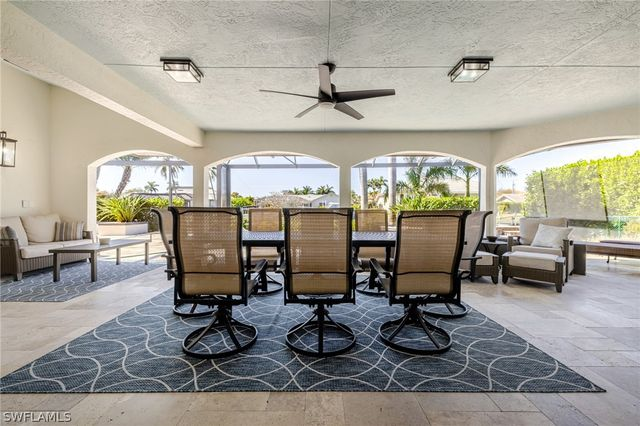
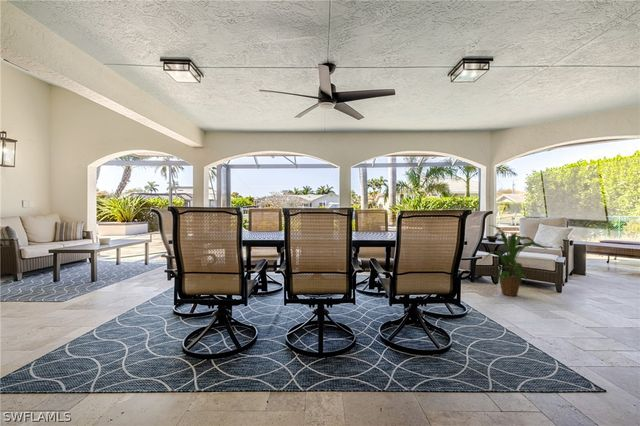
+ house plant (515, 260)
